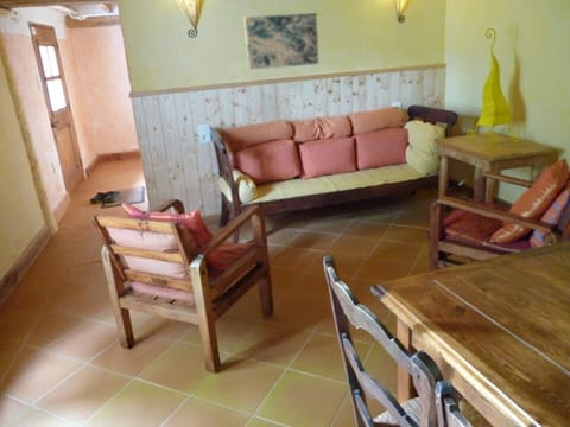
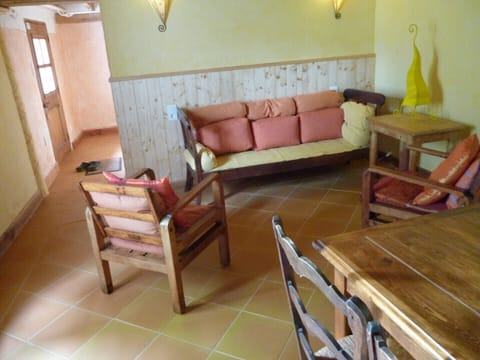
- wall art (281, 40)
